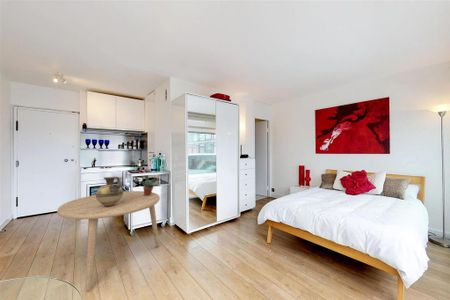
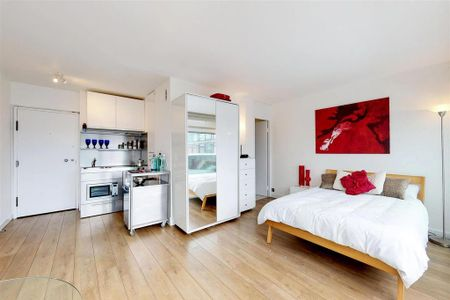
- ceramic jug (109, 191)
- dining table (113, 216)
- potted plant (147, 185)
